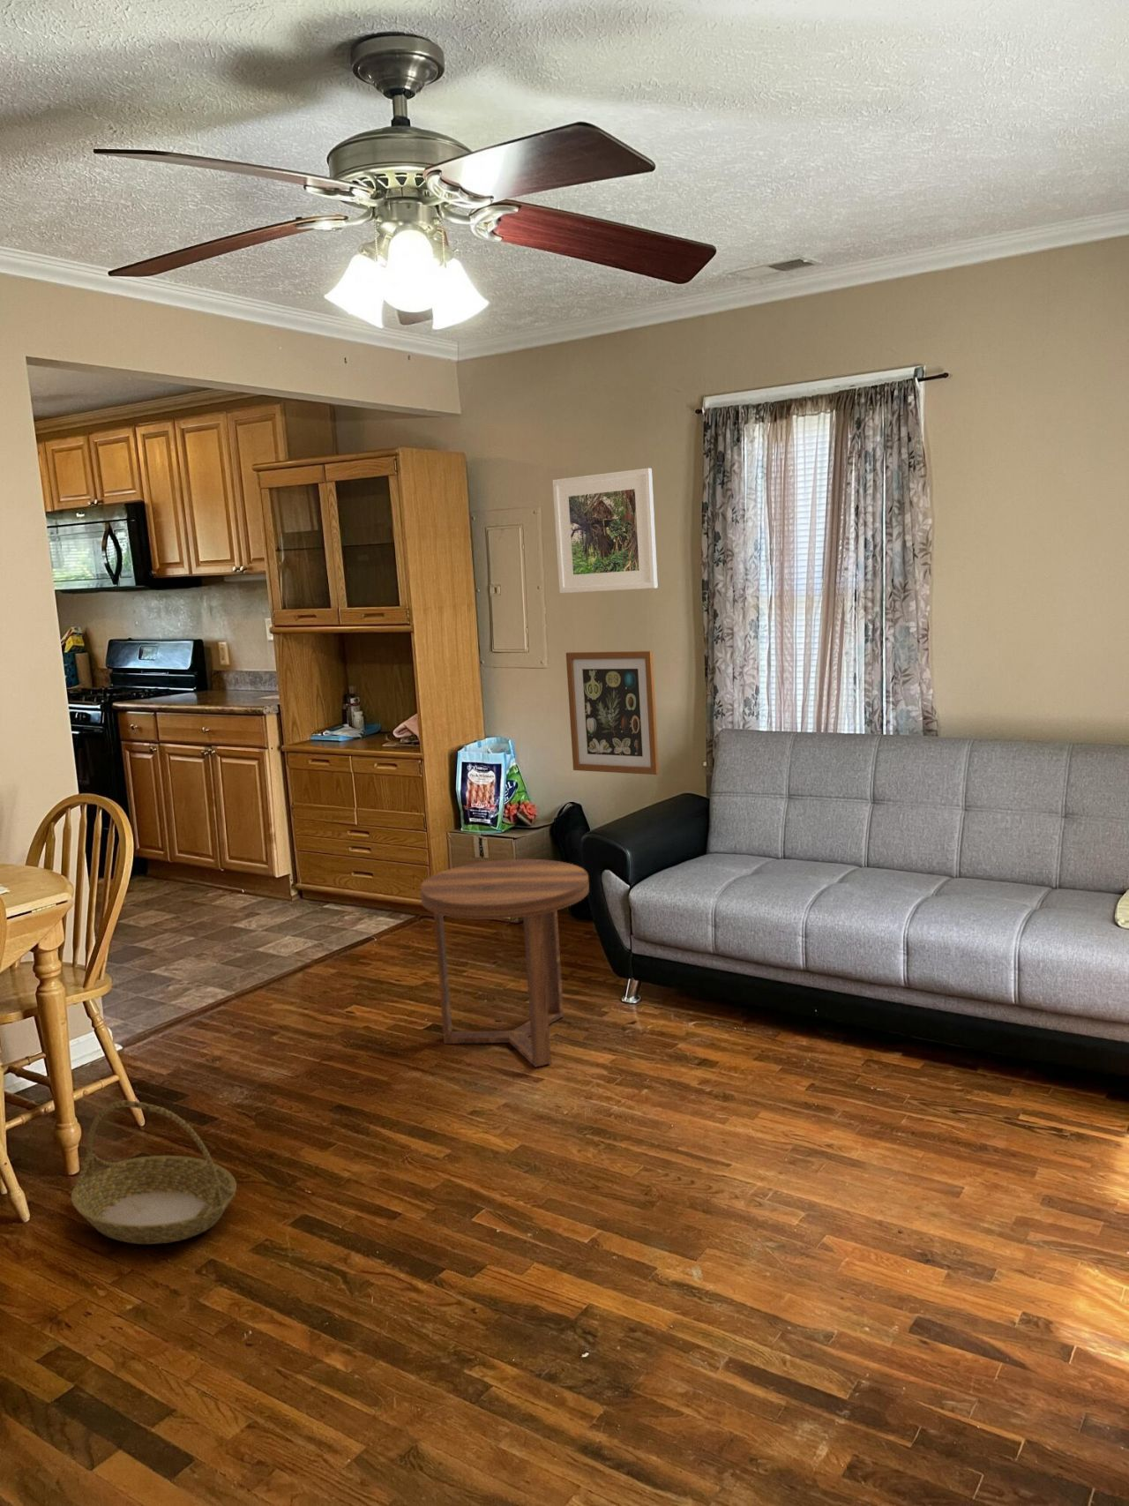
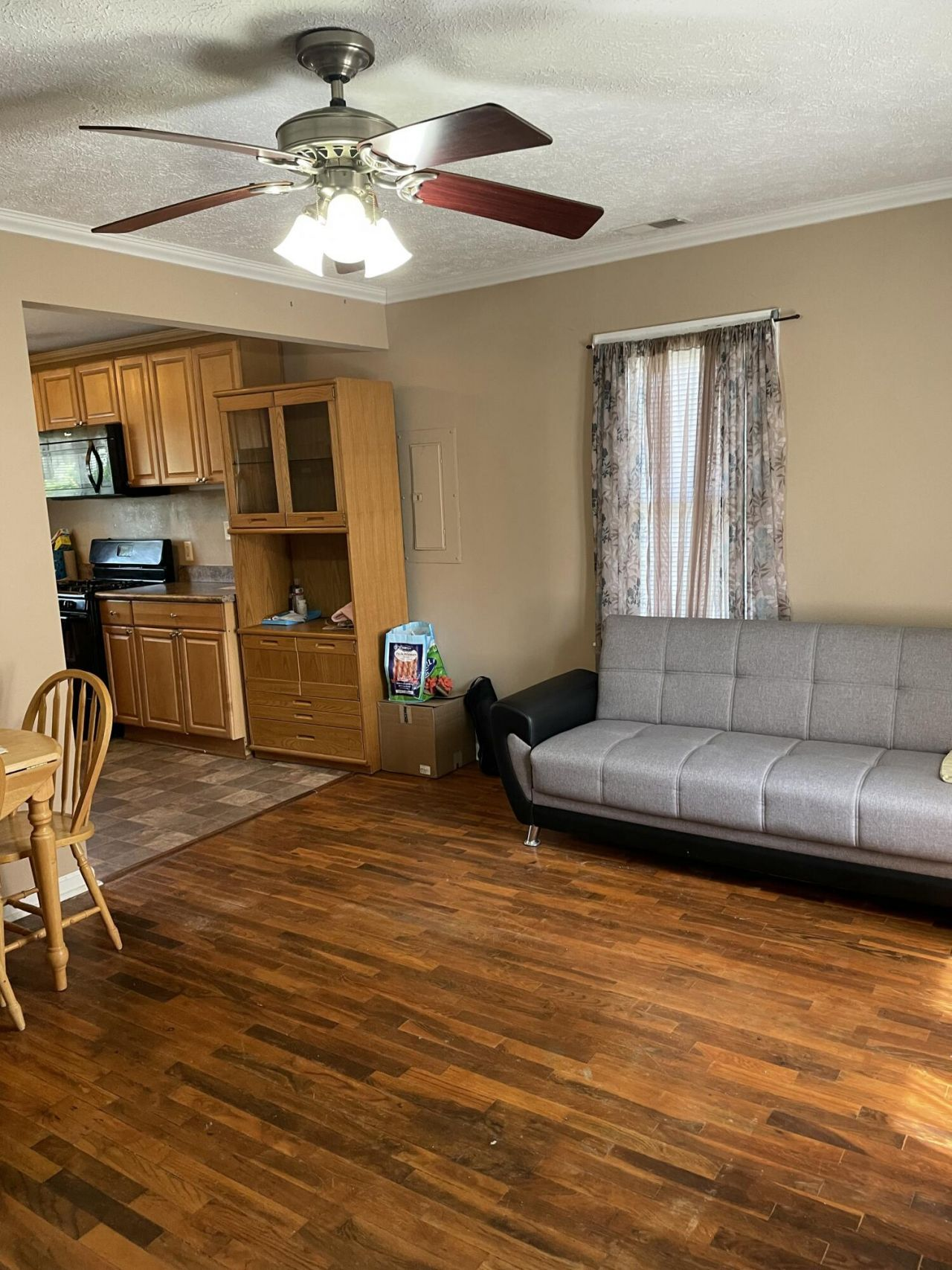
- side table (525, 959)
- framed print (604, 532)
- wall art (611, 711)
- basket (149, 1160)
